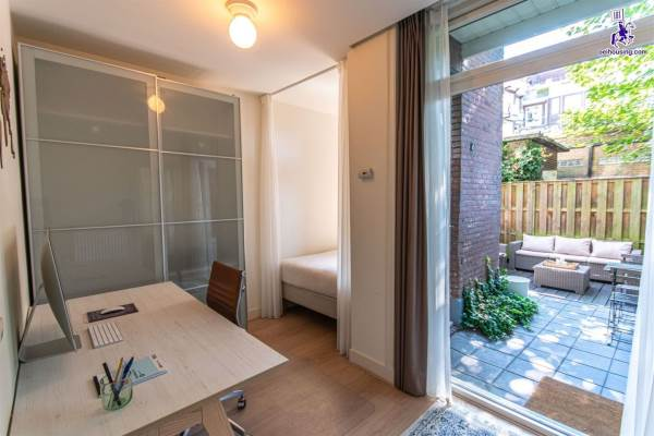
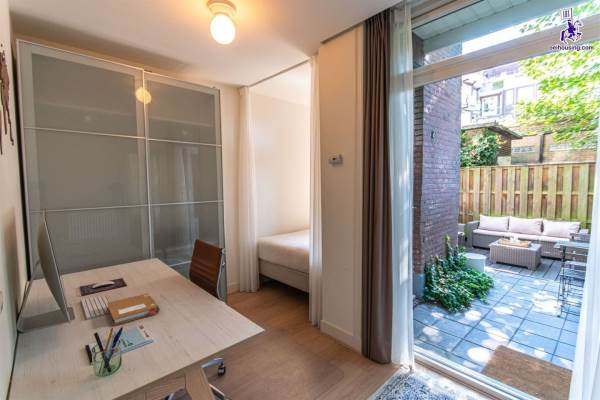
+ notebook (133, 307)
